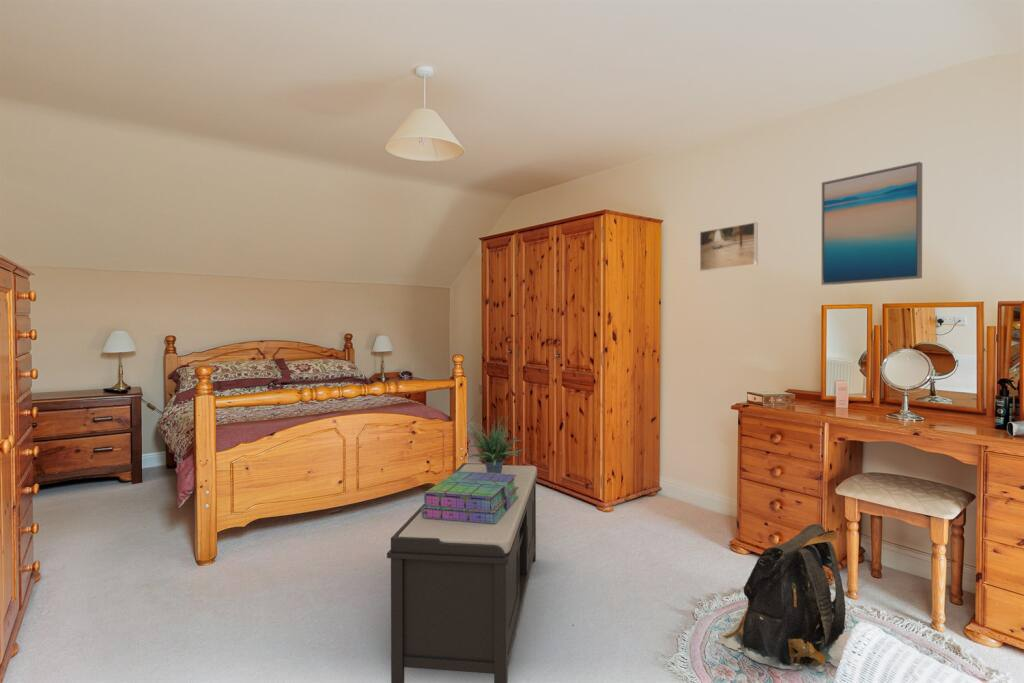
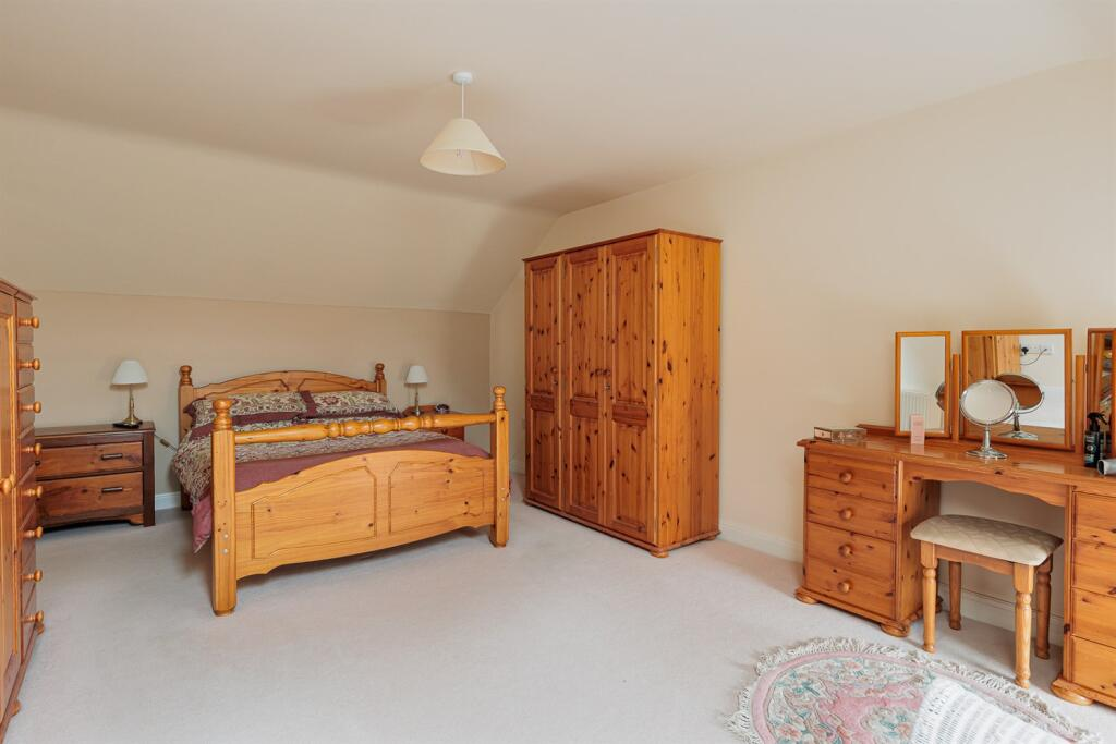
- potted plant (492, 443)
- bench (479, 552)
- wall art (868, 227)
- stack of books (472, 494)
- backpack (788, 579)
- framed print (727, 247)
